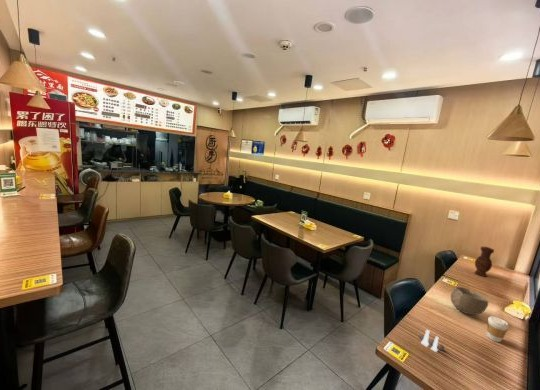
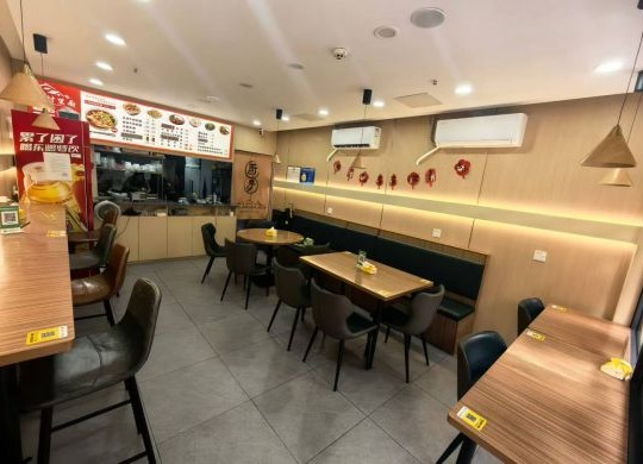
- coffee cup (496, 329)
- vase (484, 261)
- bowl (468, 301)
- salt and pepper shaker set (431, 339)
